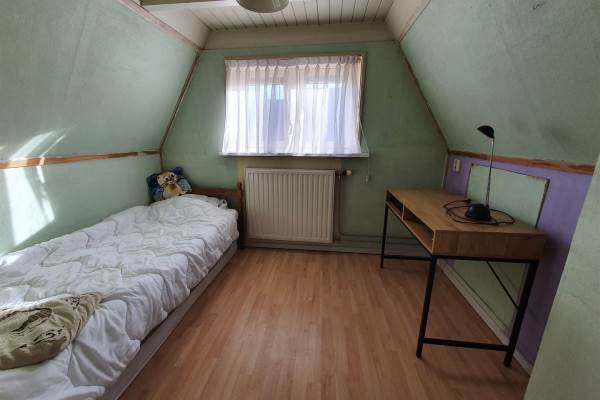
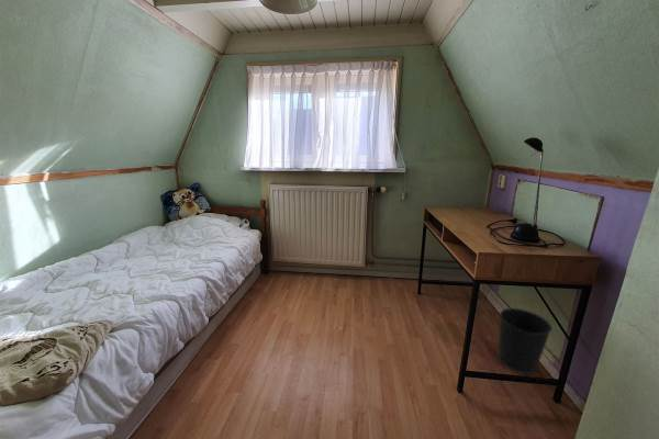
+ wastebasket (521, 341)
